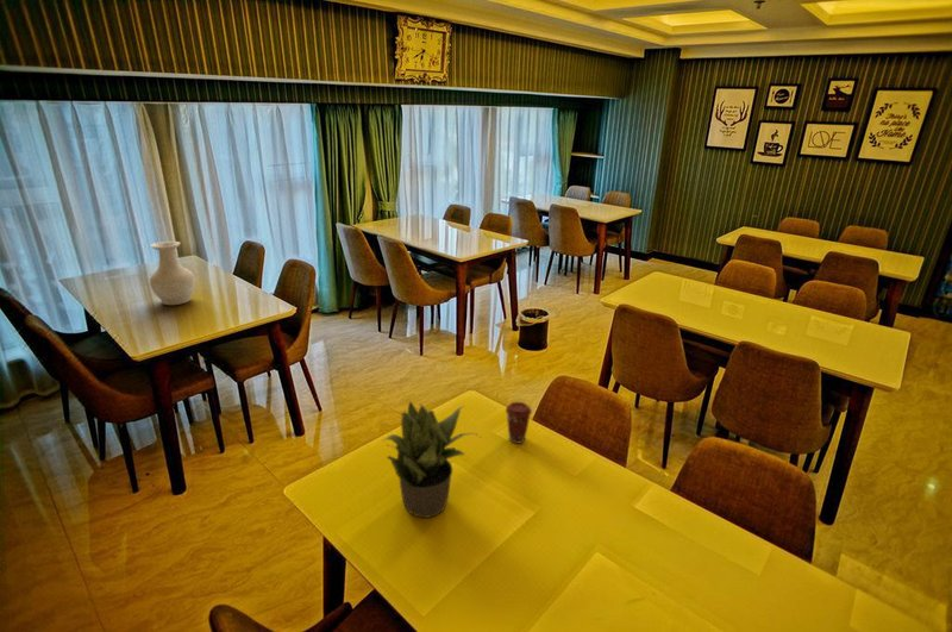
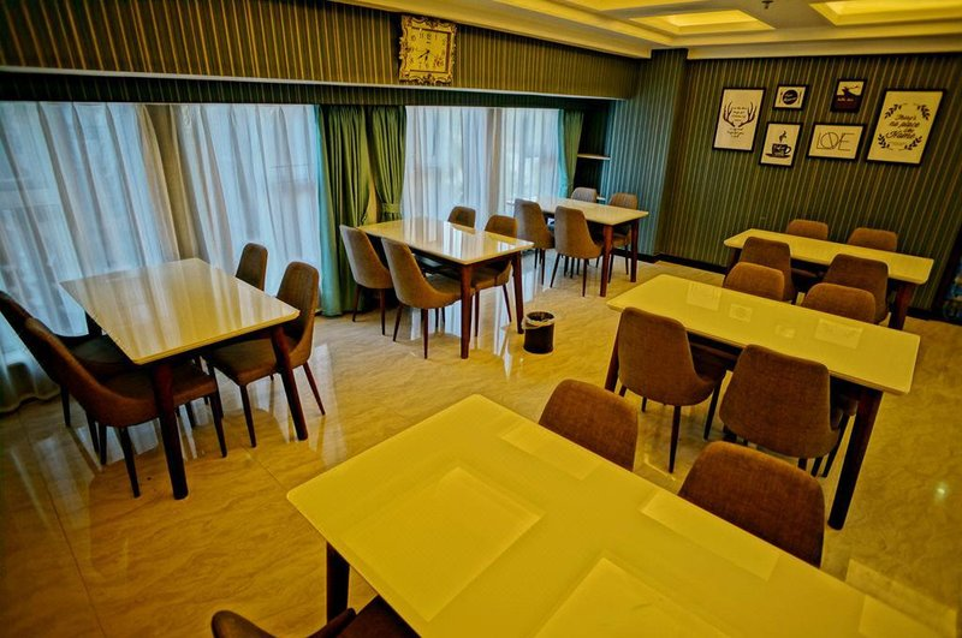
- potted plant (434, 451)
- vase (170, 273)
- coffee cup (518, 423)
